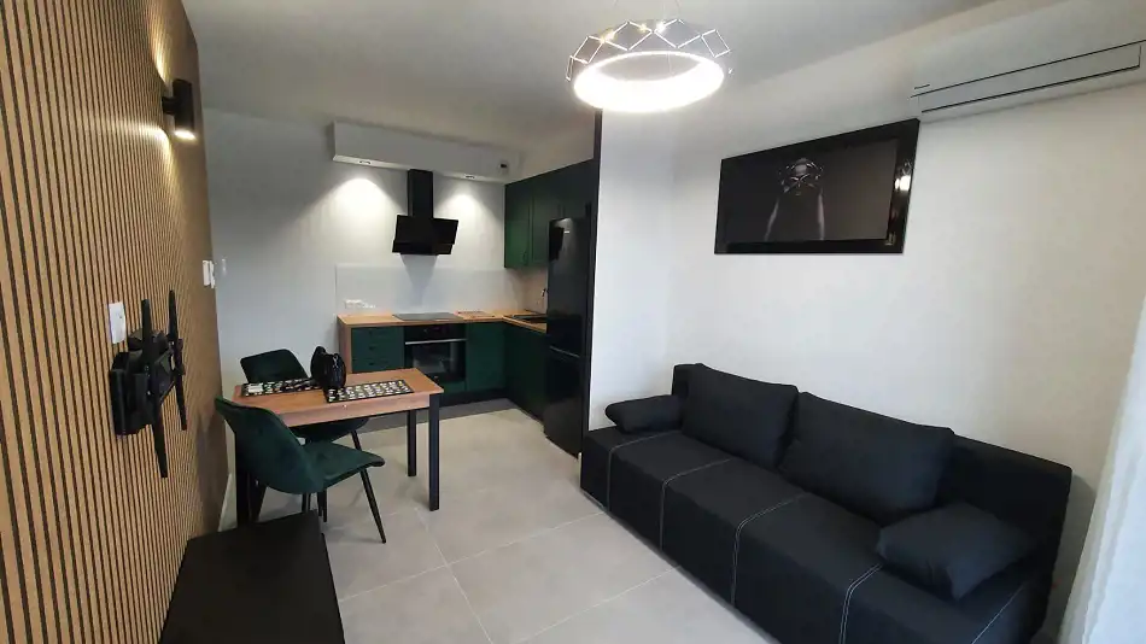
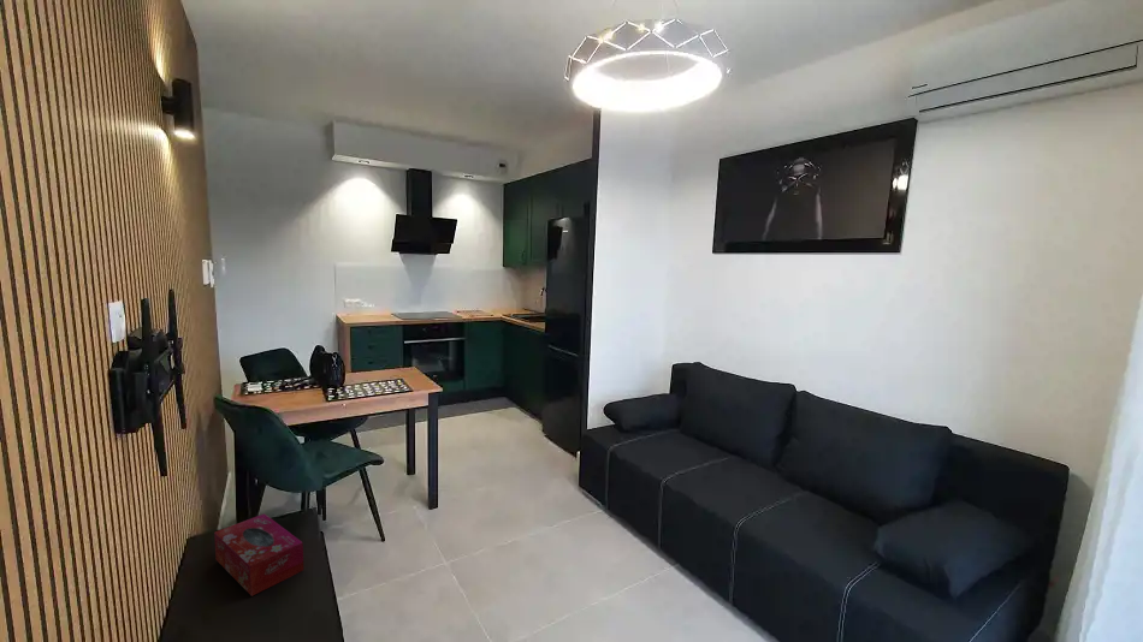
+ tissue box (257, 551)
